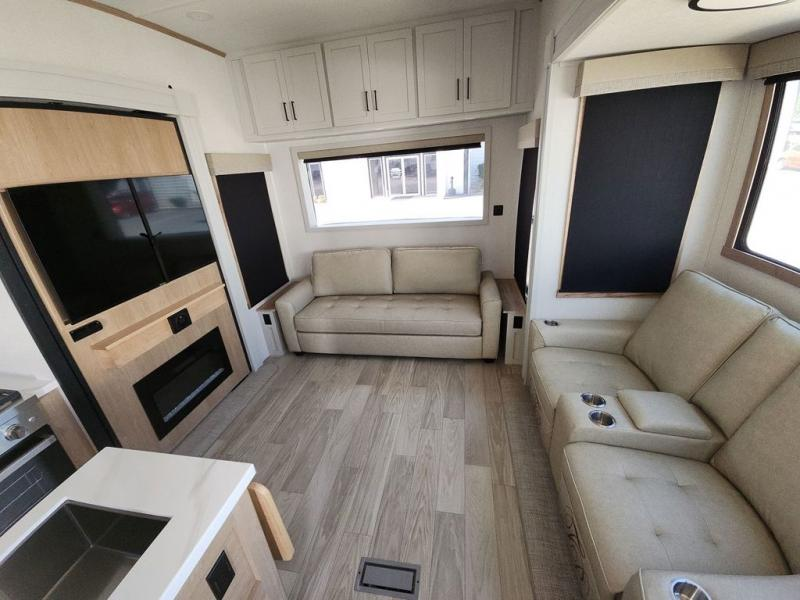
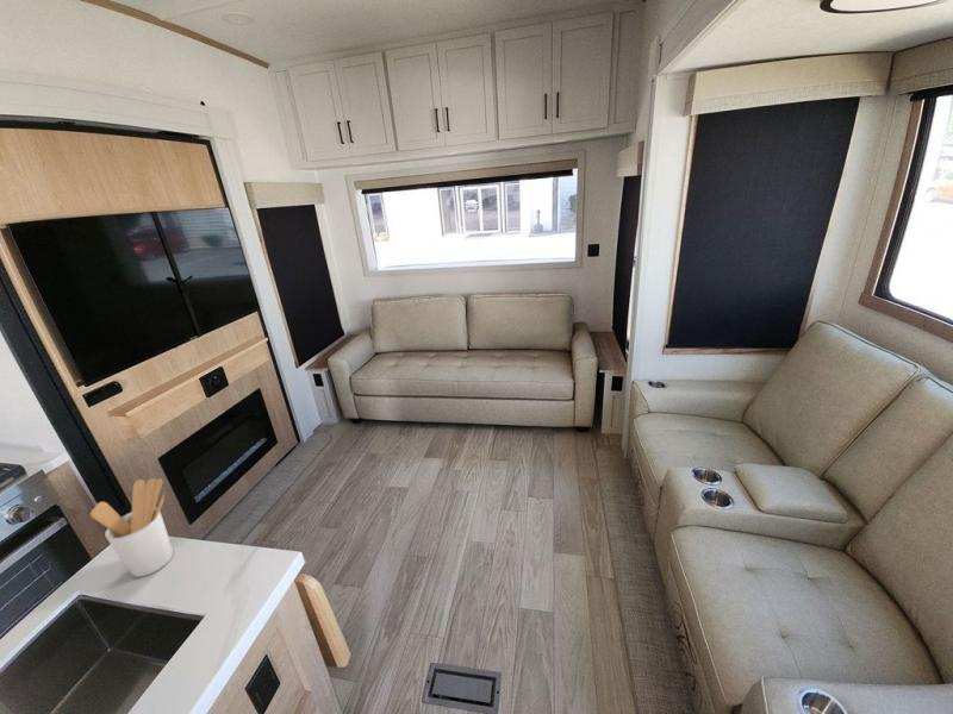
+ utensil holder (144, 524)
